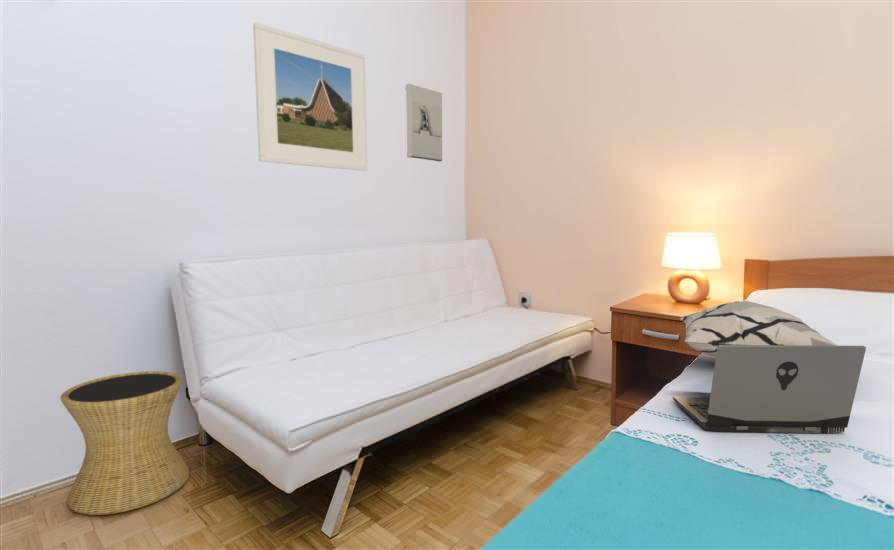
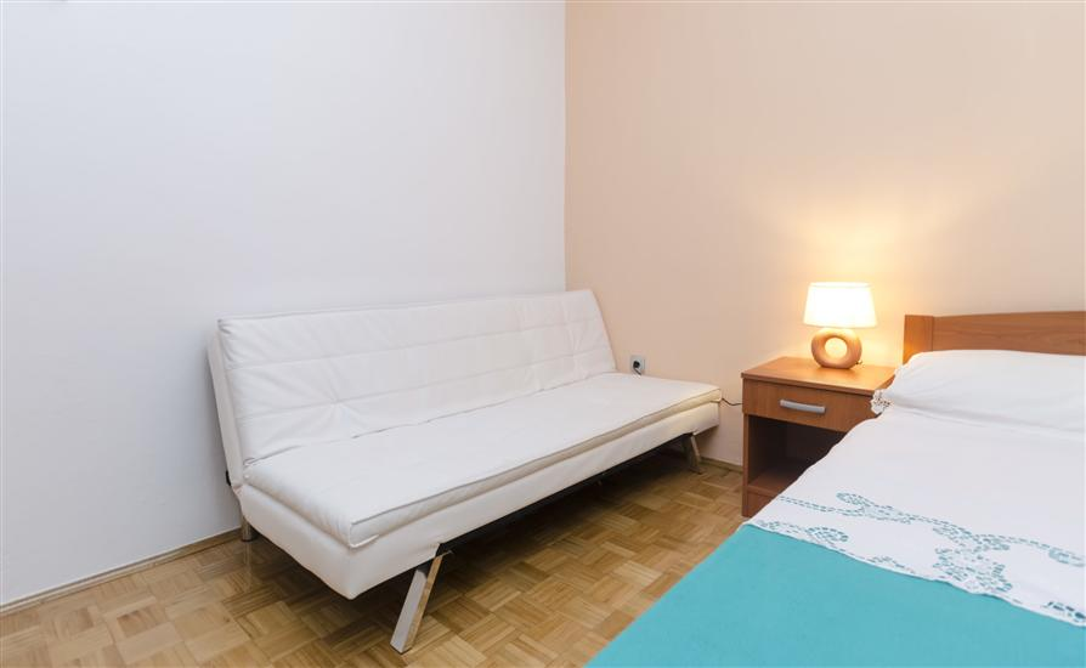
- decorative pillow (750, 333)
- laptop computer (758, 377)
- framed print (315, 104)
- wall sculpture (424, 124)
- side table (128, 436)
